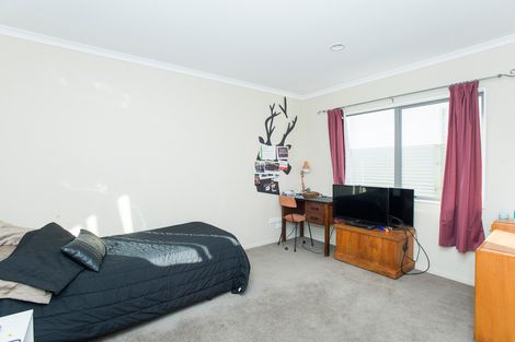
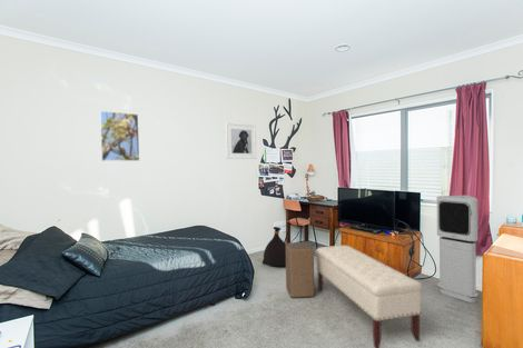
+ air purifier (461, 245)
+ bench (359, 286)
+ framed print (120, 137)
+ bag (277, 246)
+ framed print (240, 141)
+ stool (299, 268)
